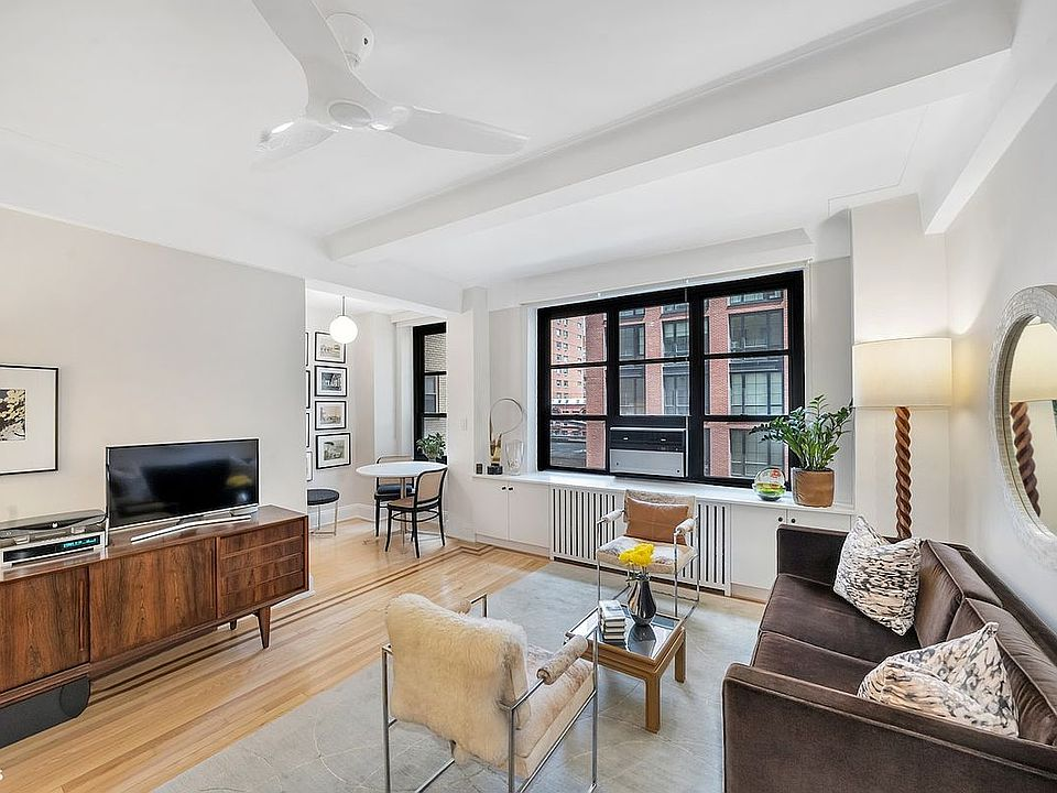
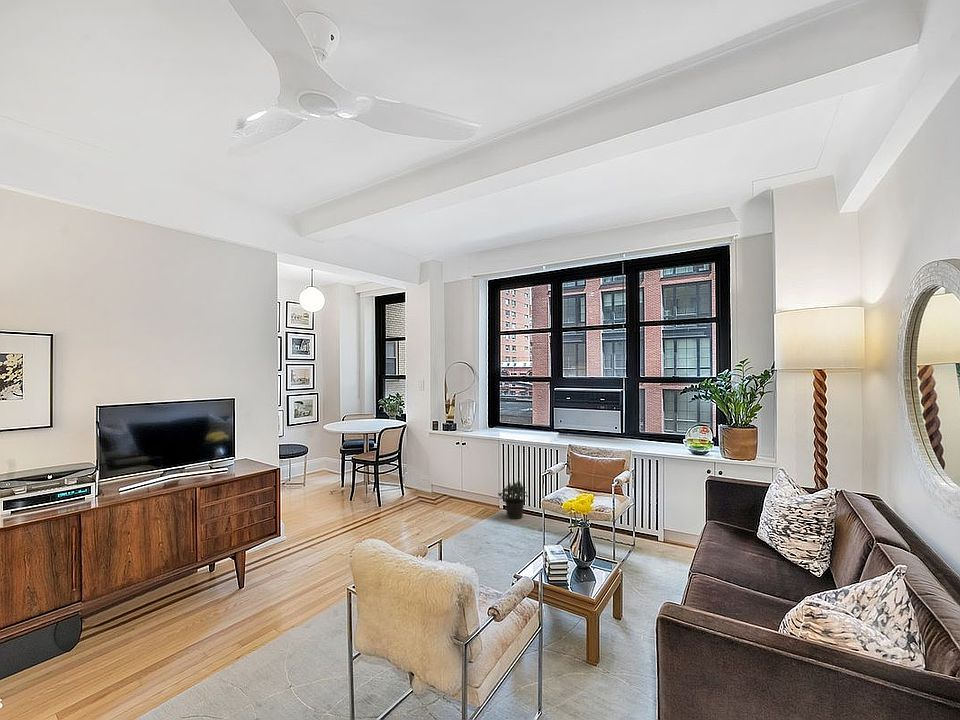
+ potted plant (515, 498)
